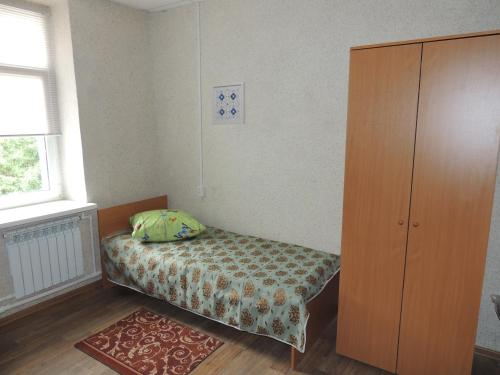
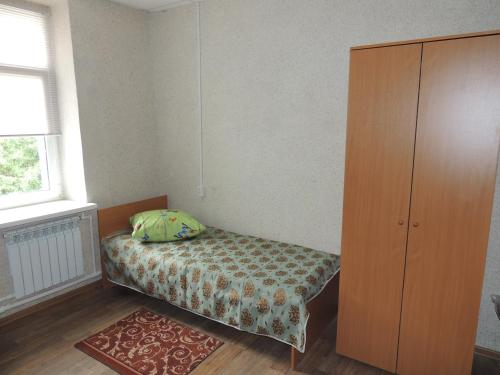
- wall art (227, 104)
